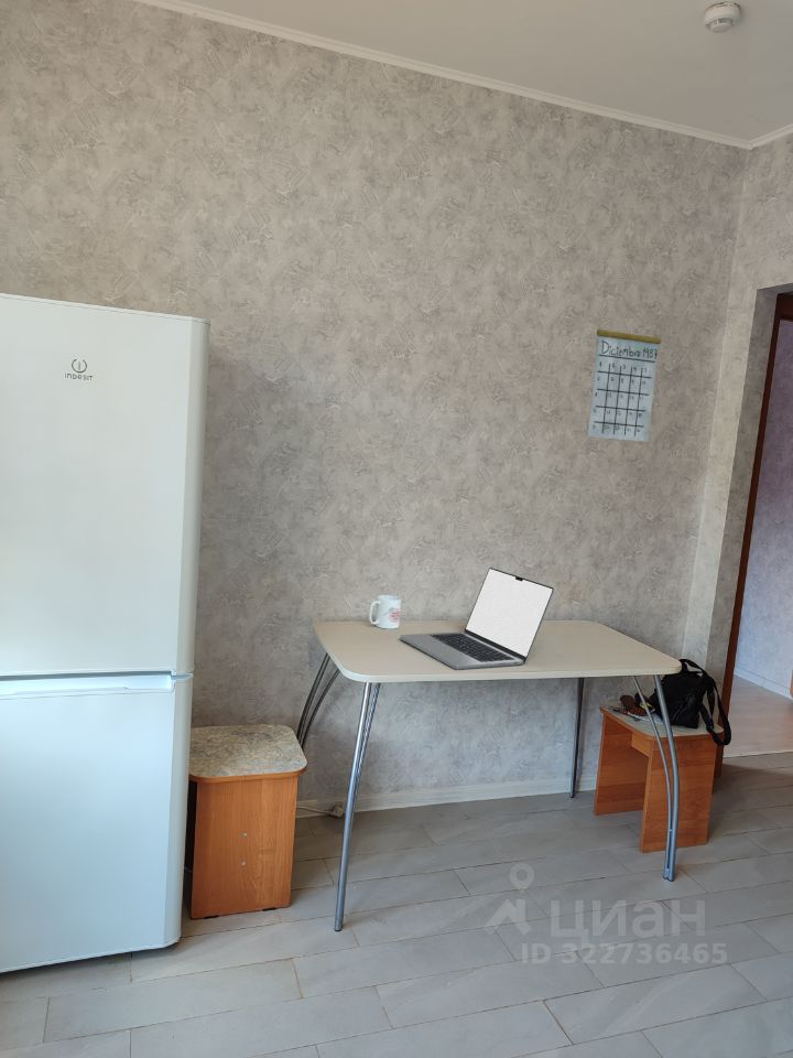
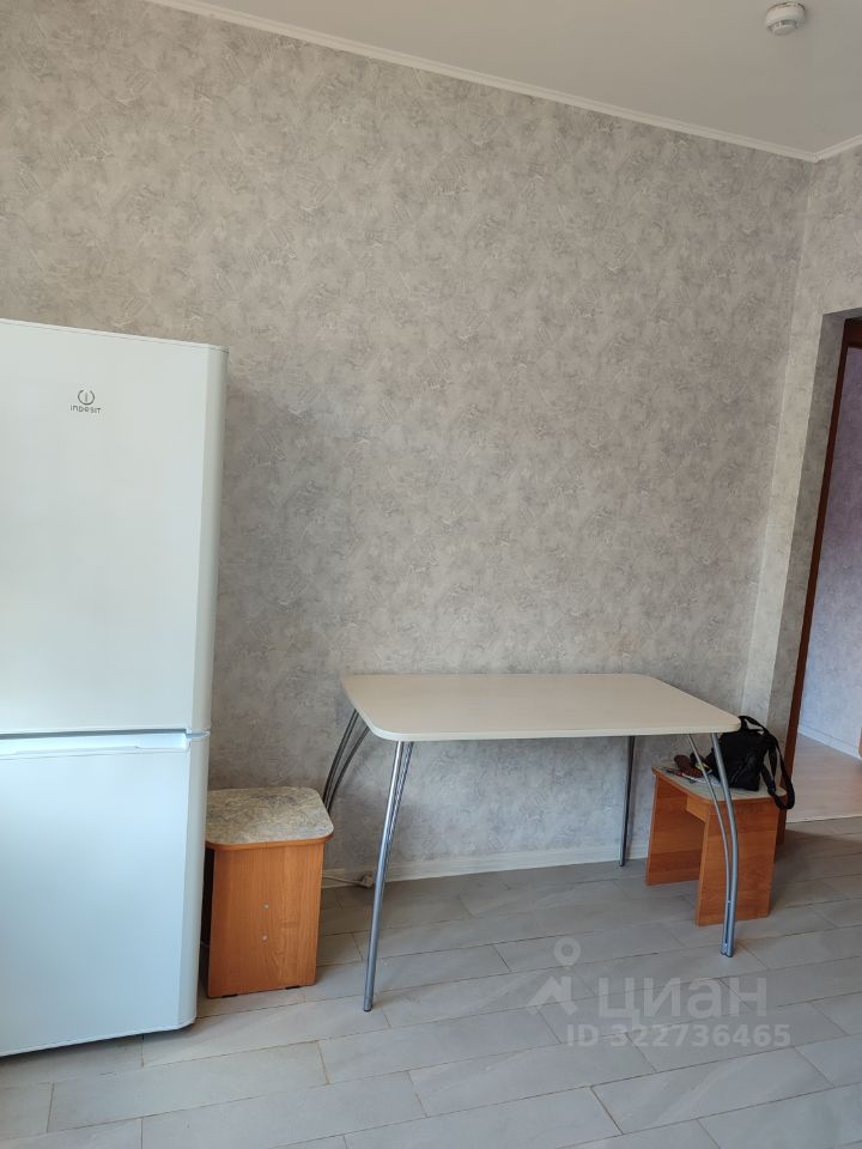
- calendar (624, 374)
- mug (383, 612)
- laptop (474, 614)
